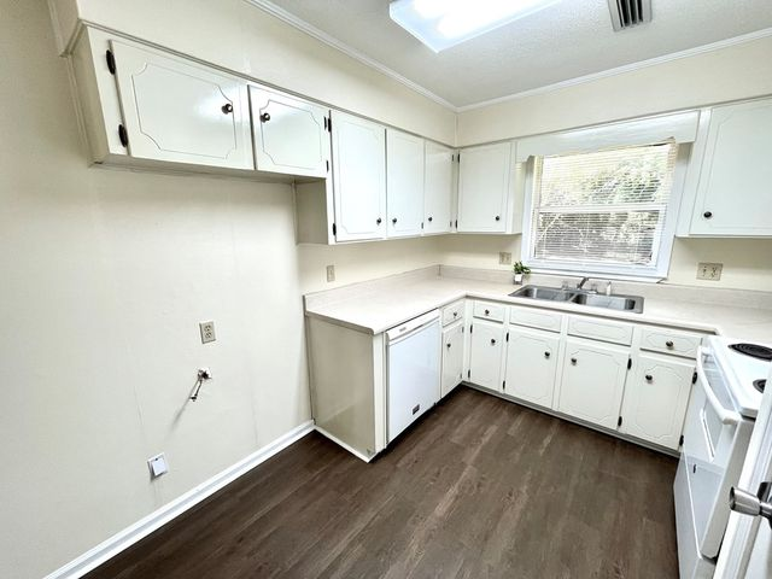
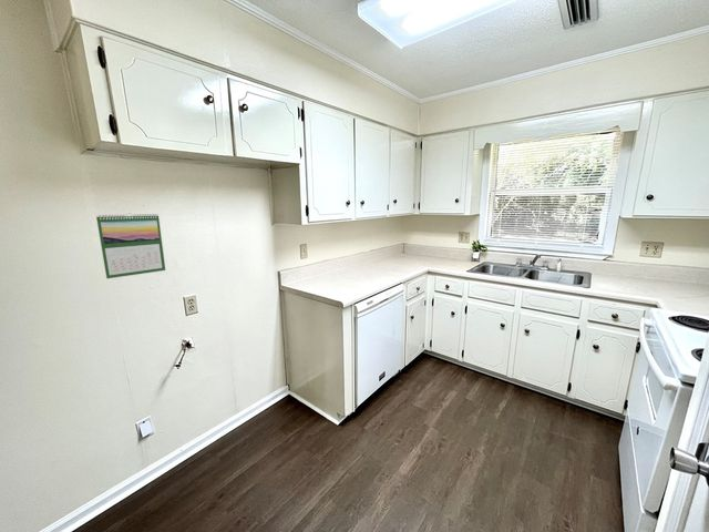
+ calendar (133, 244)
